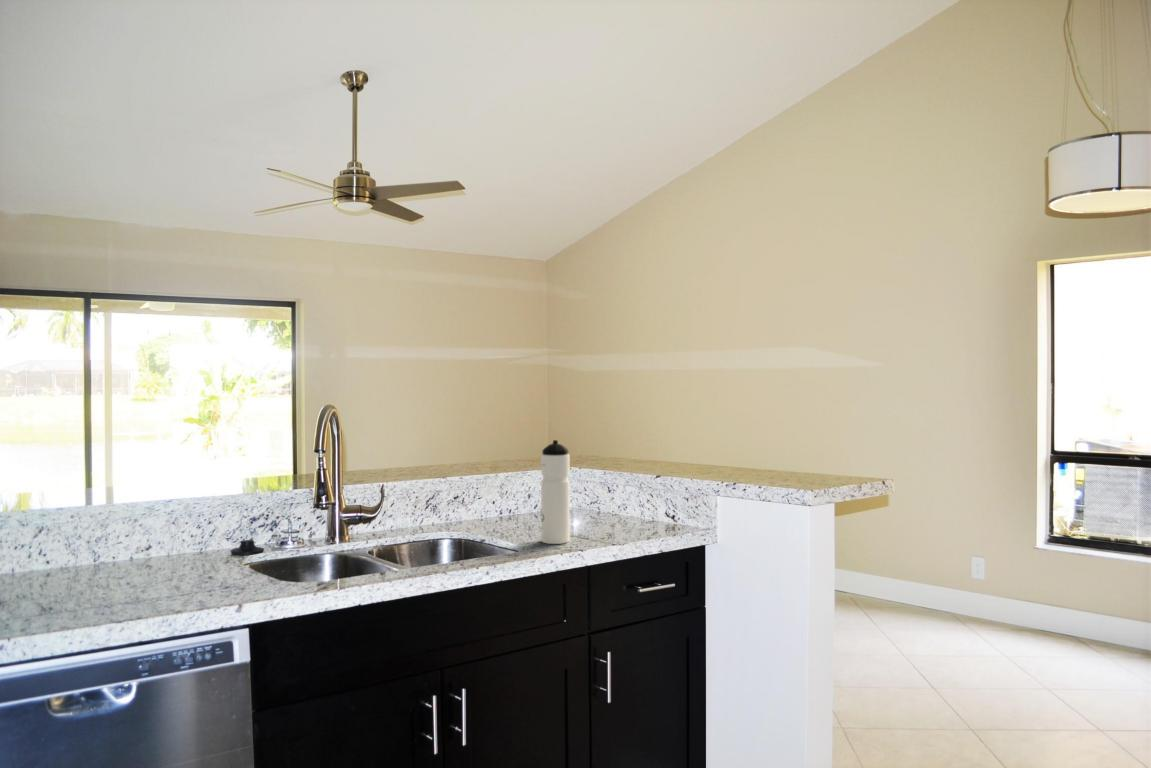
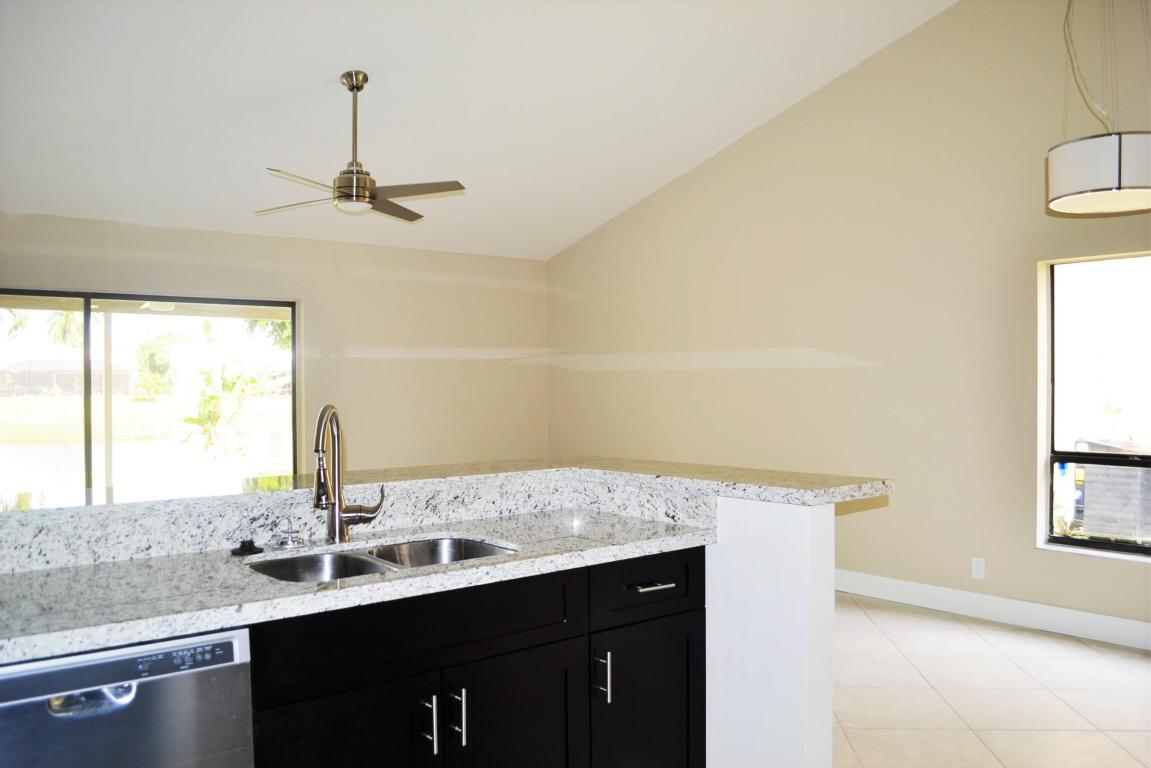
- water bottle (555, 490)
